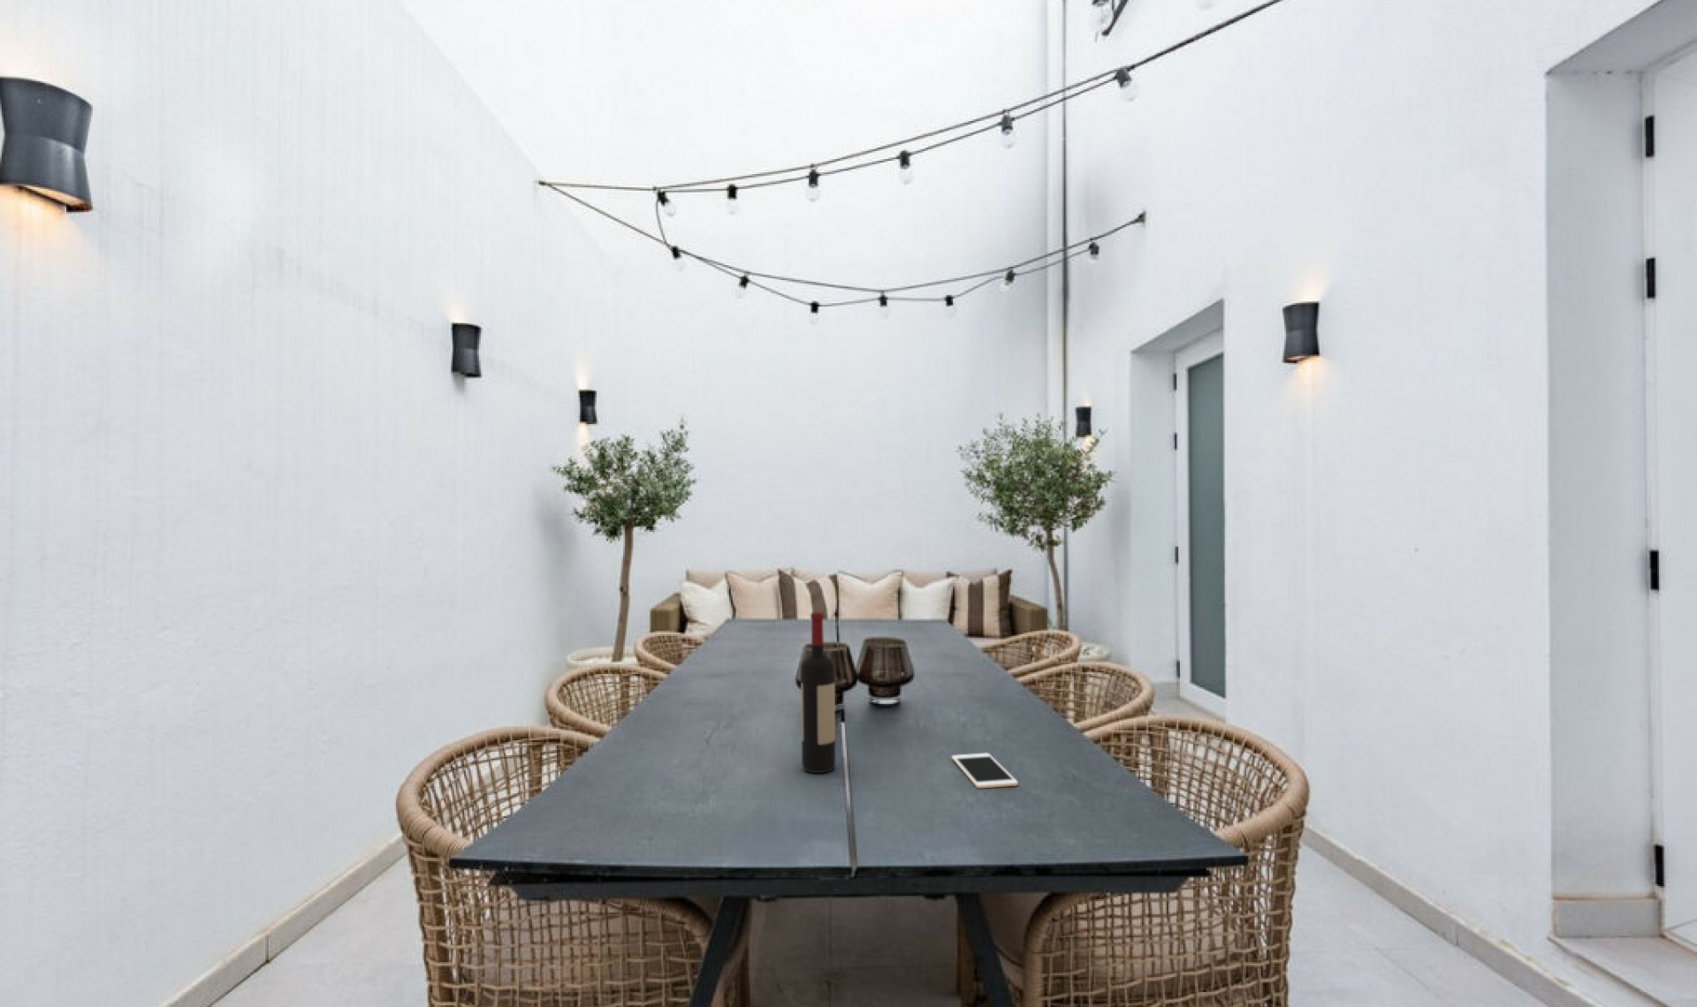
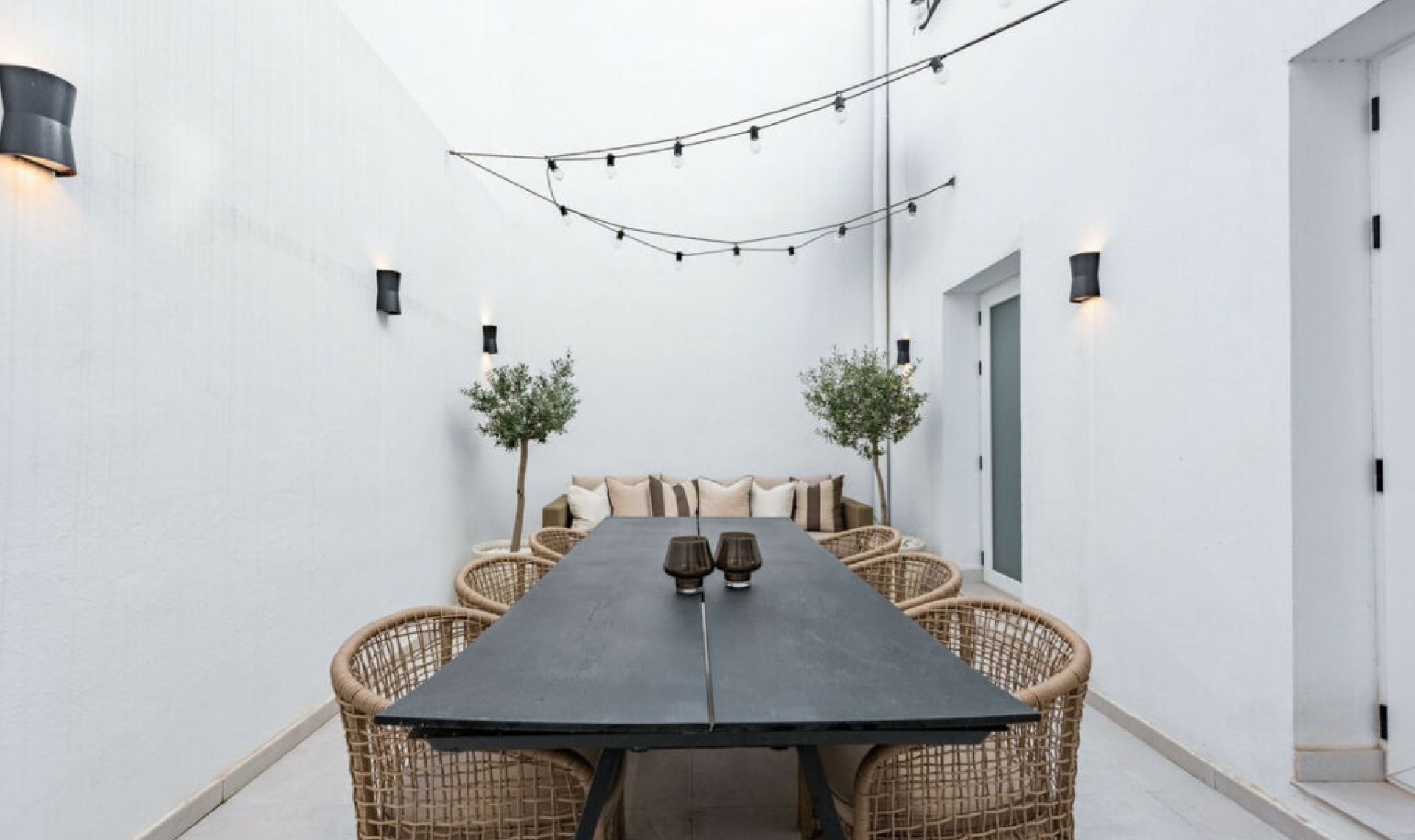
- cell phone (983, 770)
- wine bottle (818, 689)
